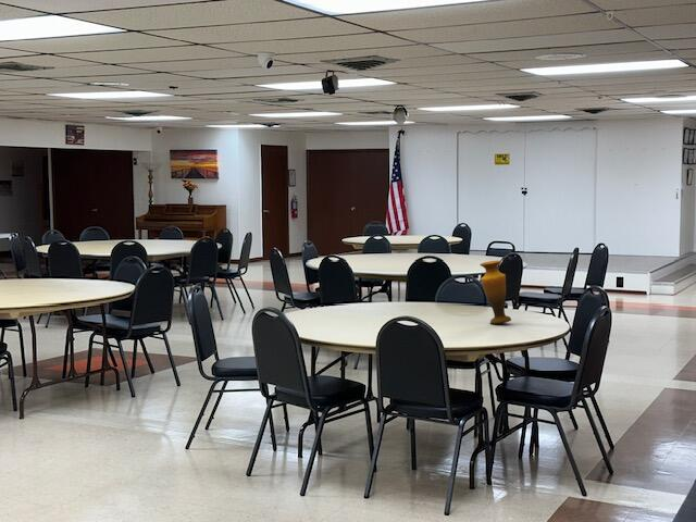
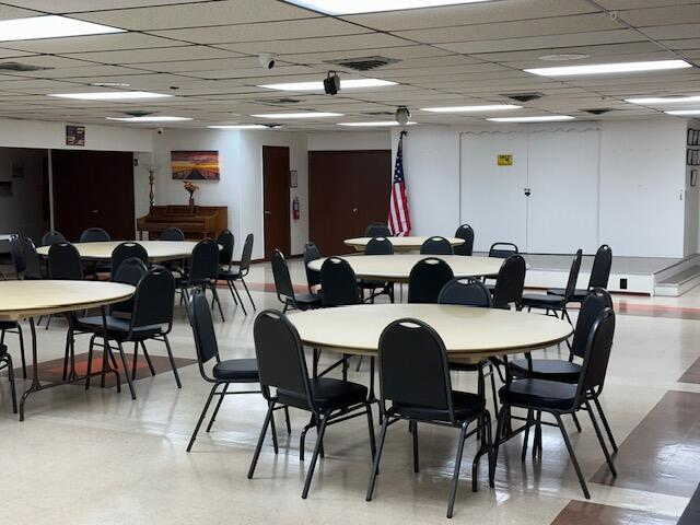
- vase (495, 291)
